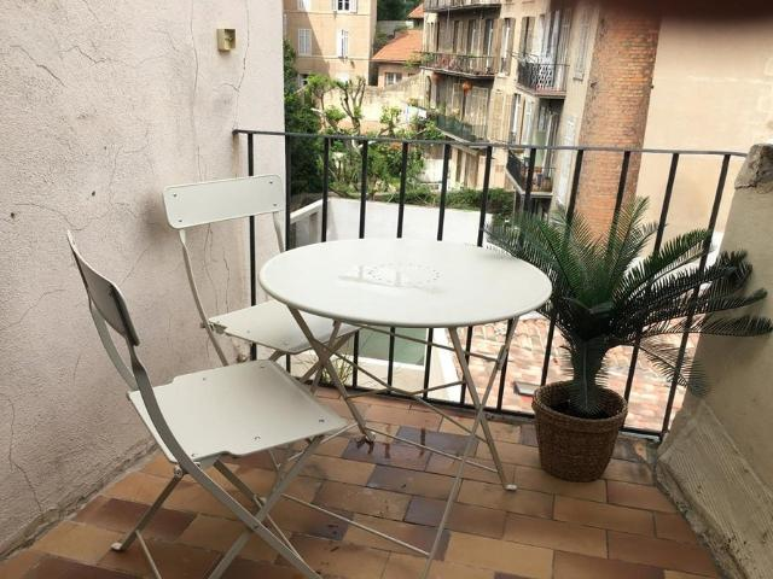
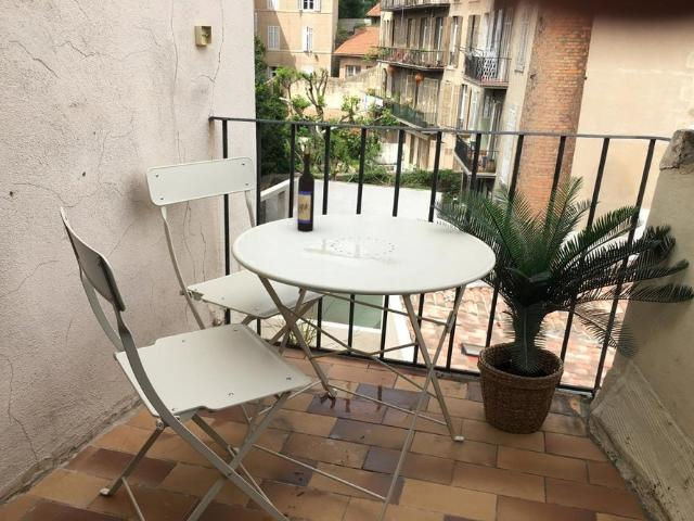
+ wine bottle (306, 189)
